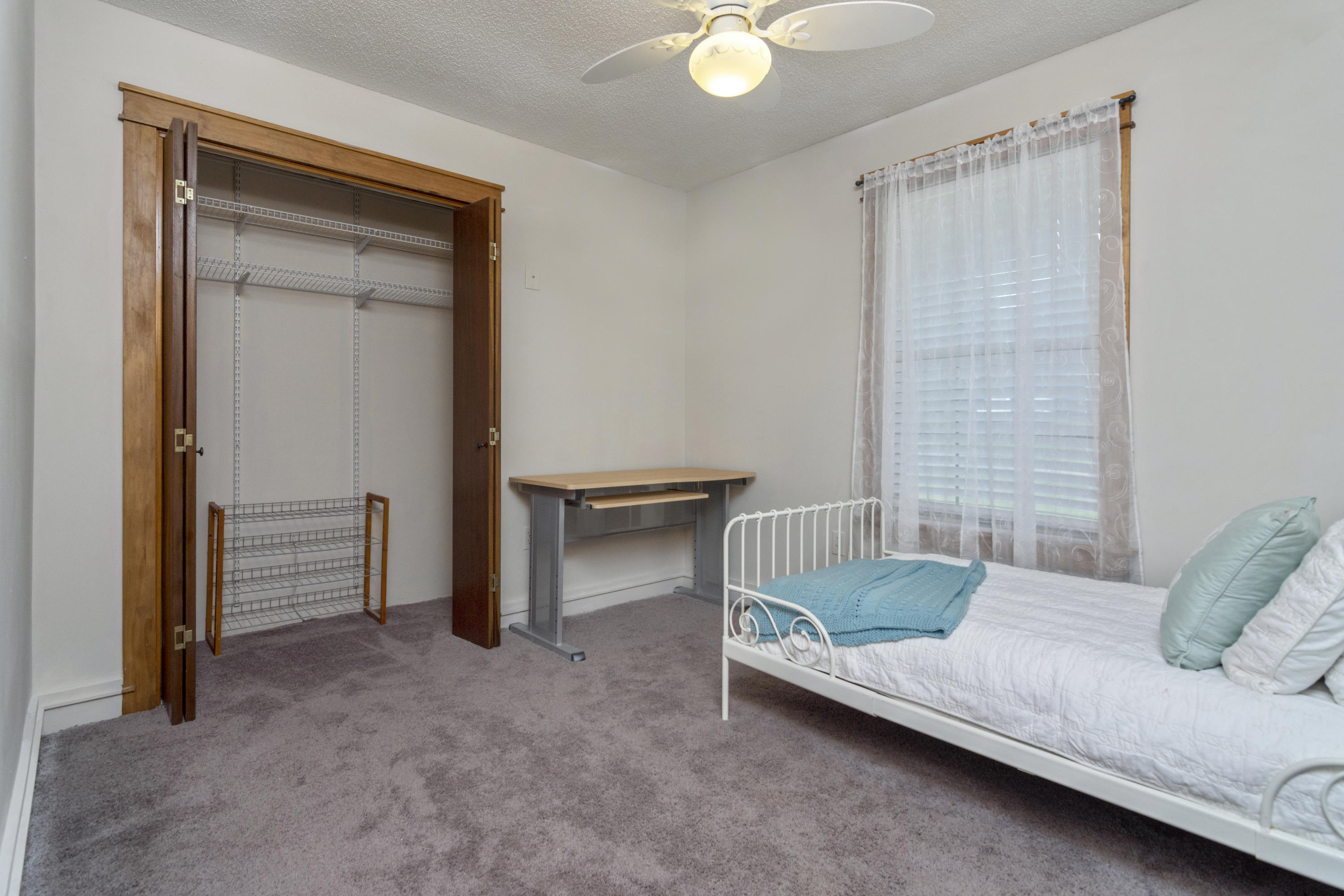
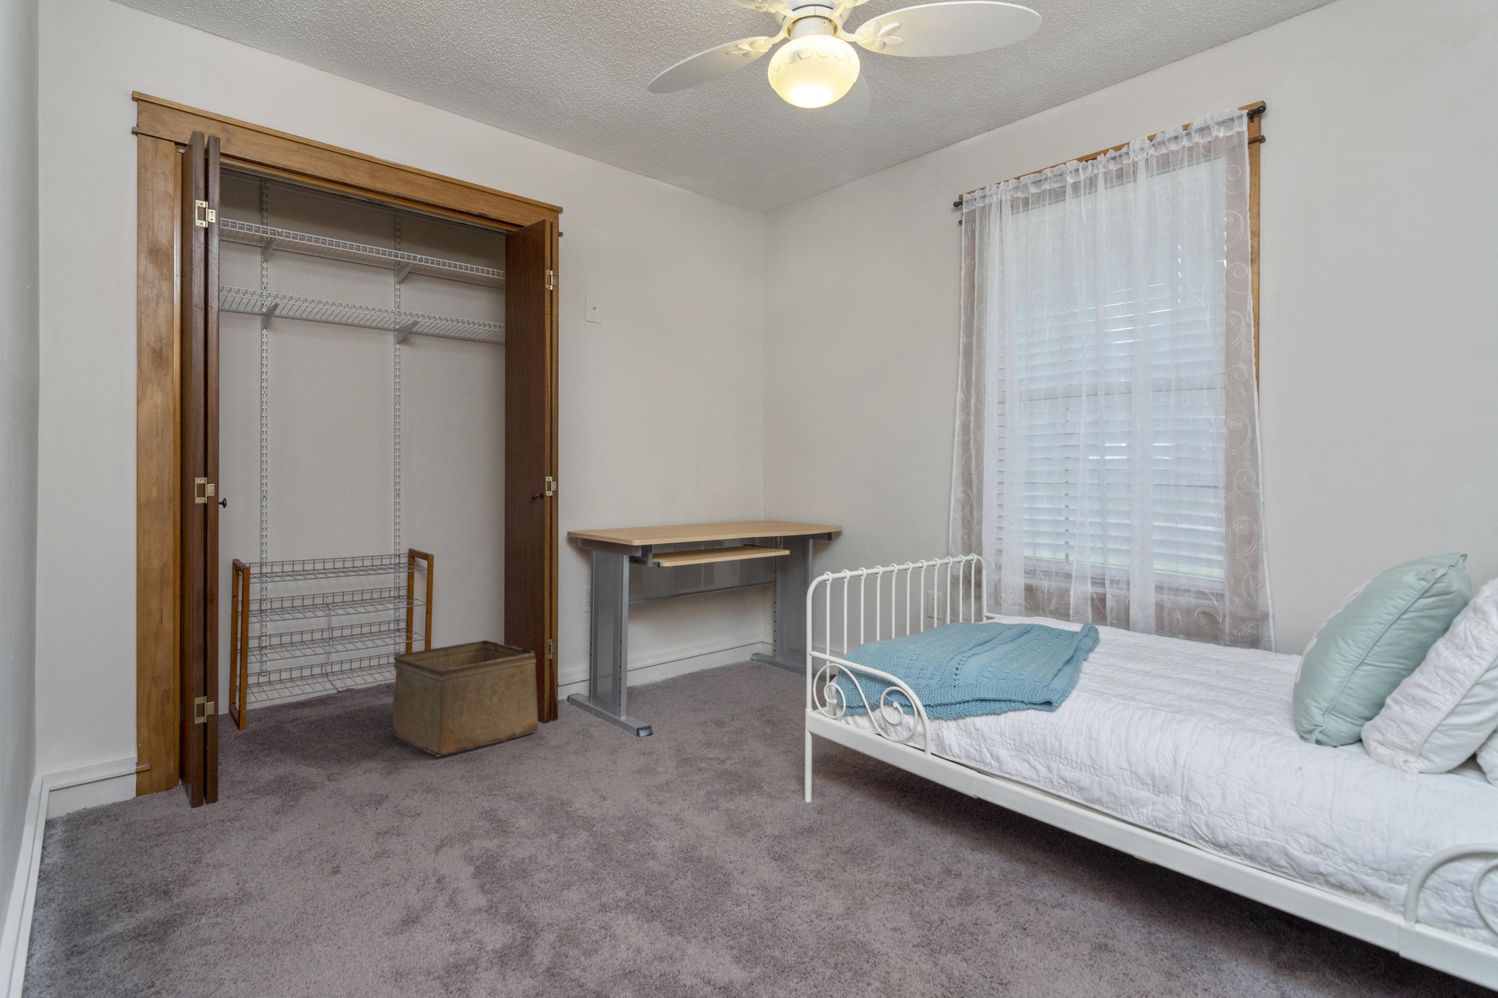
+ storage bin (466, 693)
